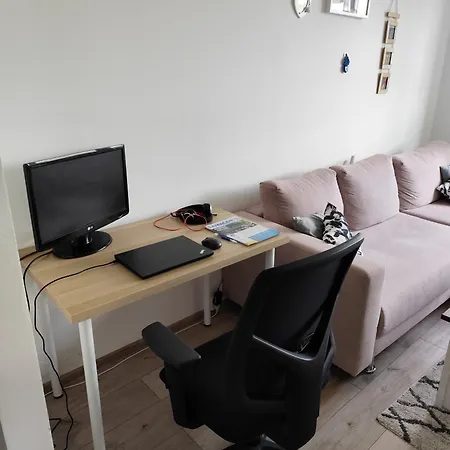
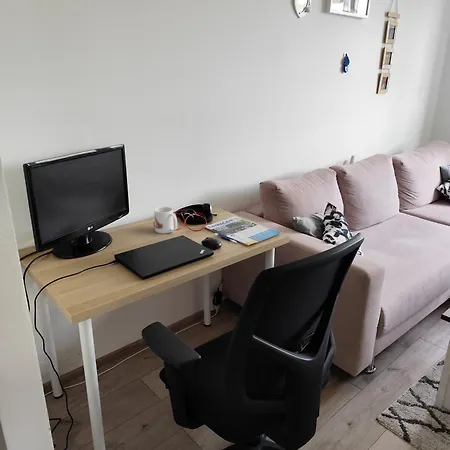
+ mug (167, 220)
